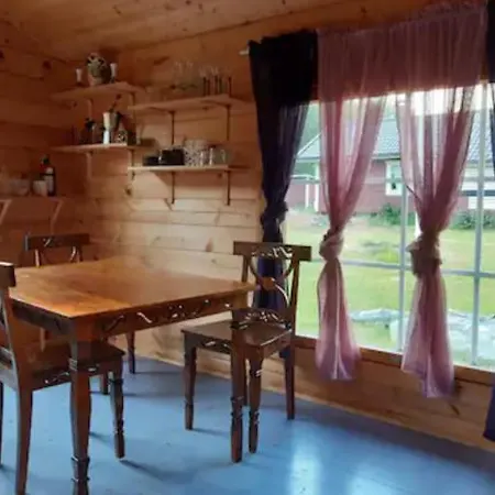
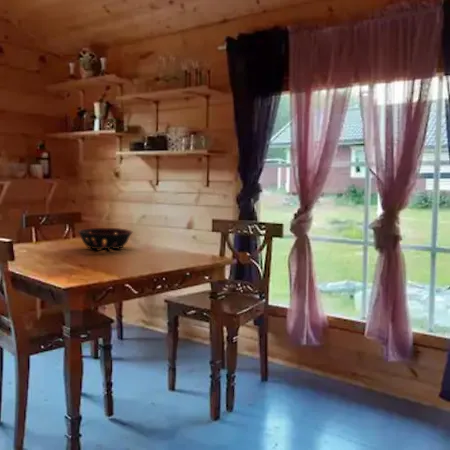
+ decorative bowl (105, 239)
